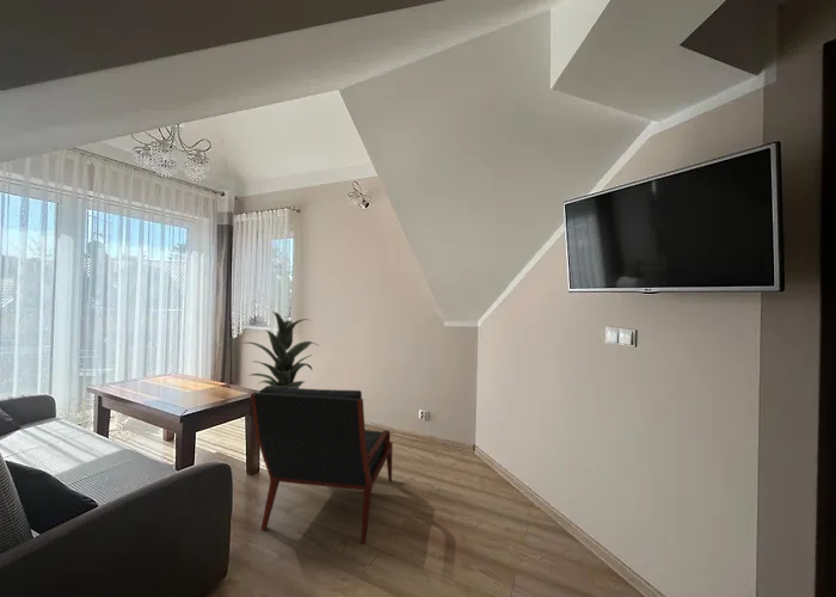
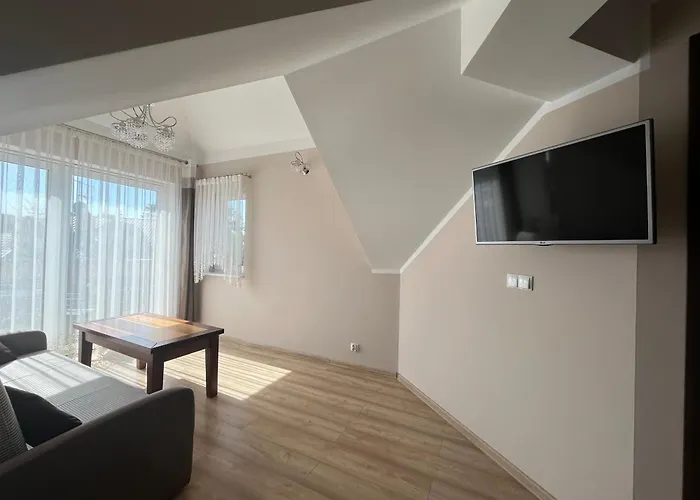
- armchair (332, 441)
- indoor plant (282, 368)
